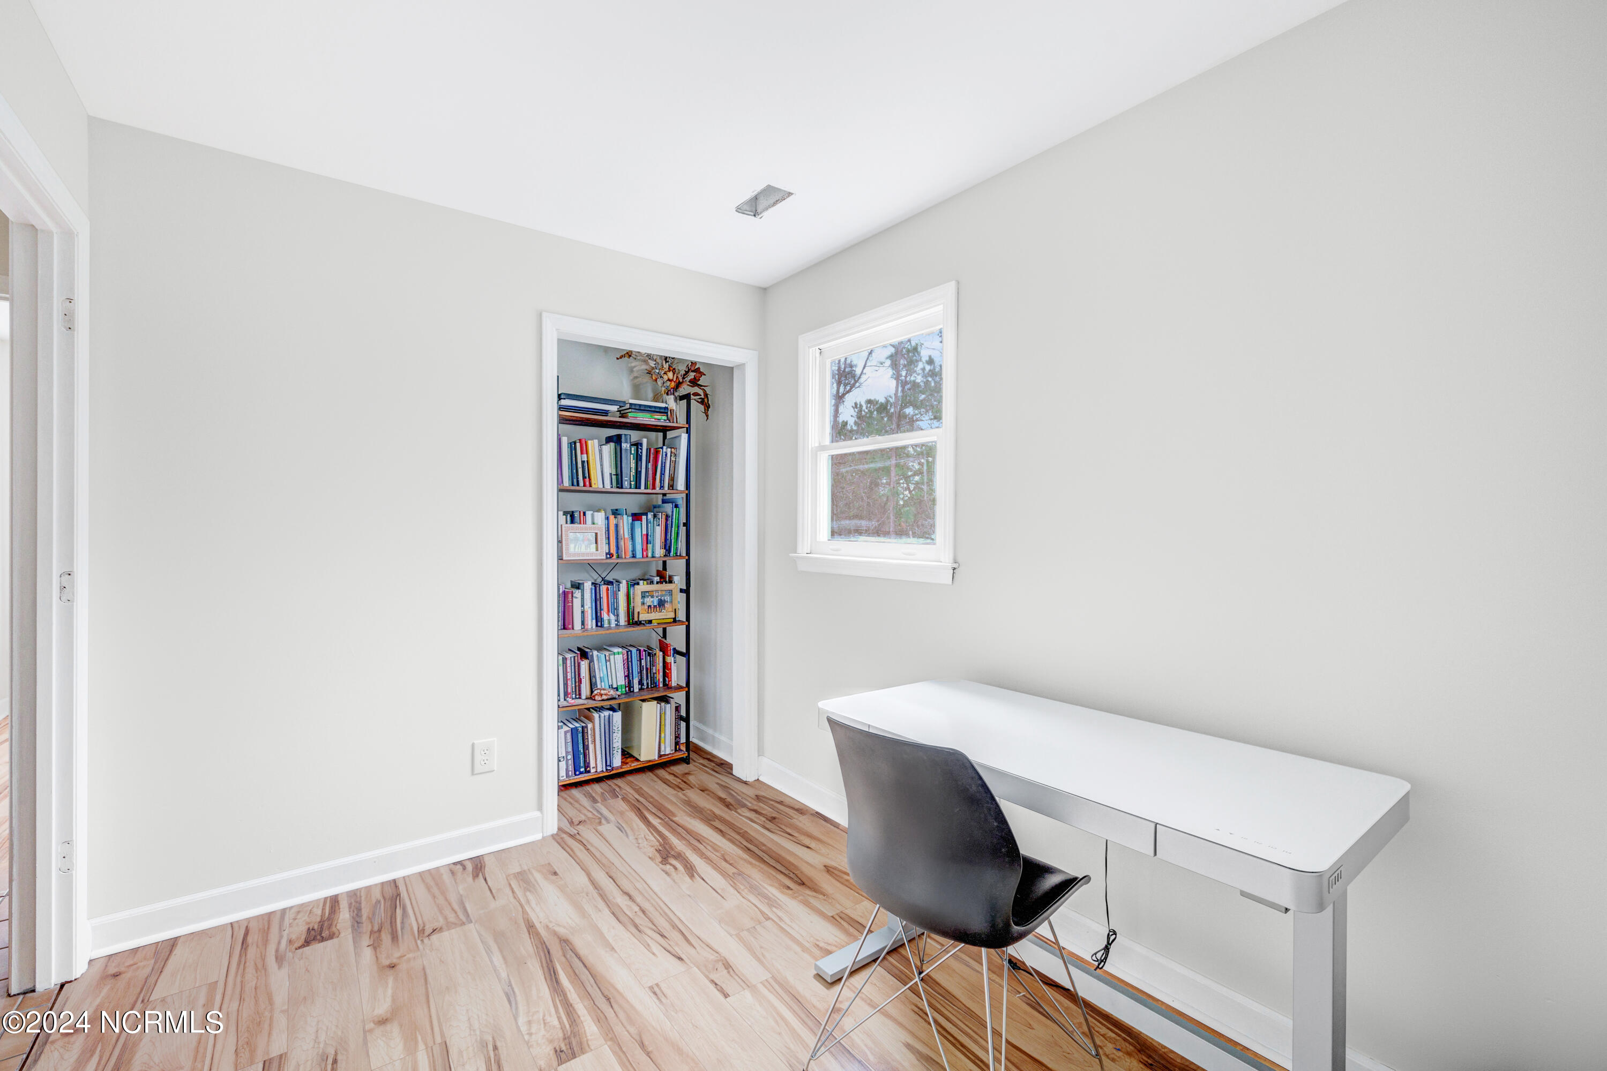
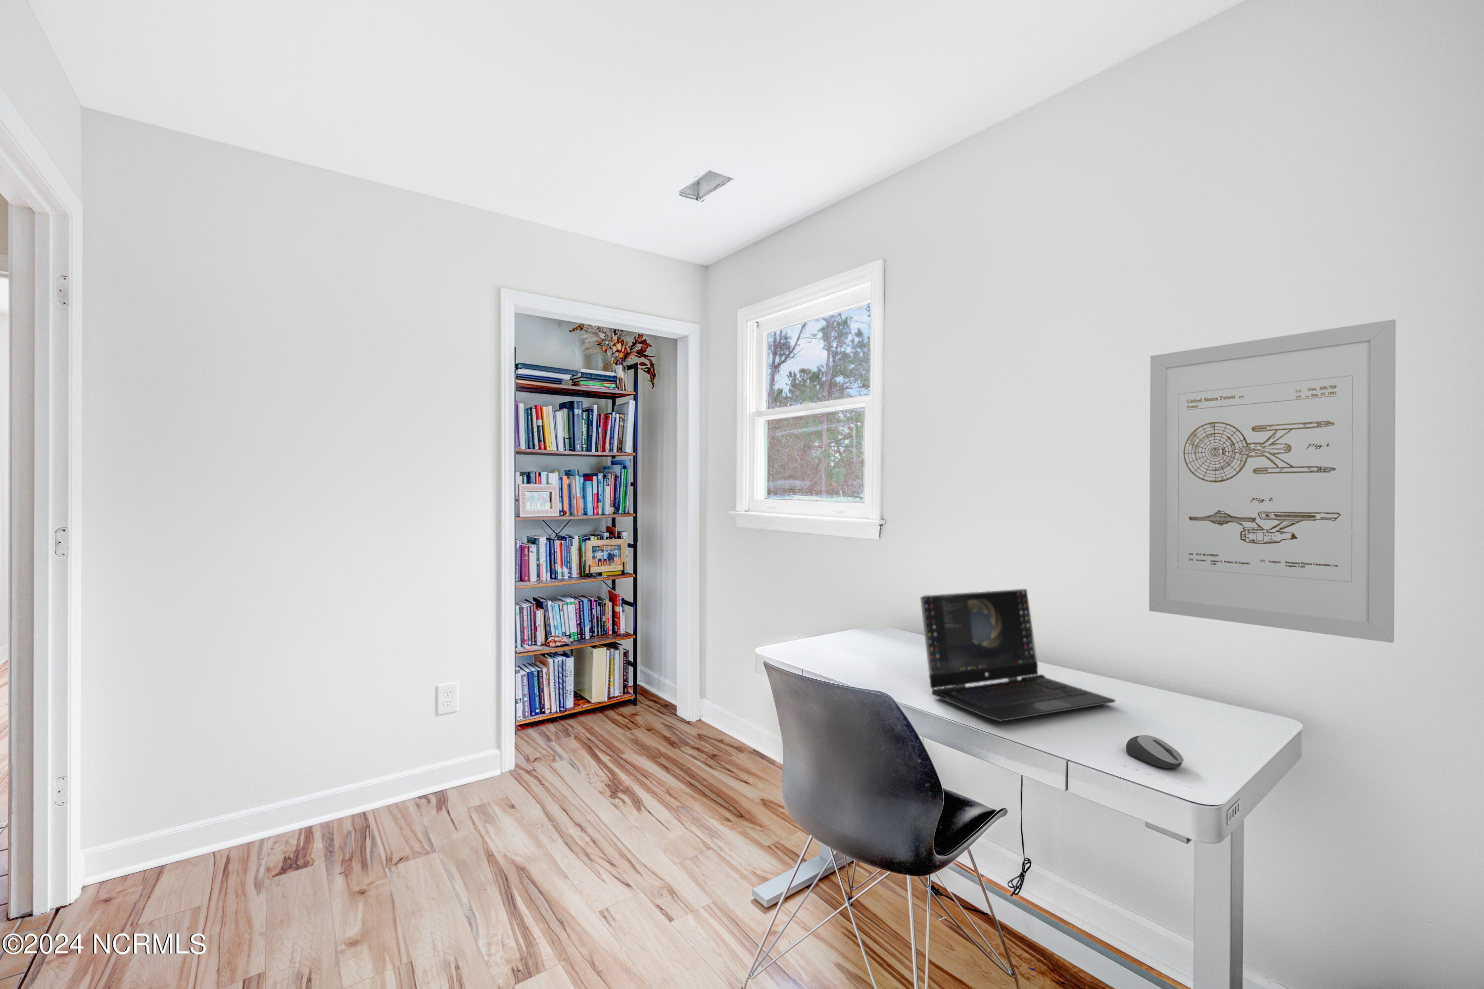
+ laptop (1015, 649)
+ wall art (1258, 482)
+ computer mouse (1154, 749)
